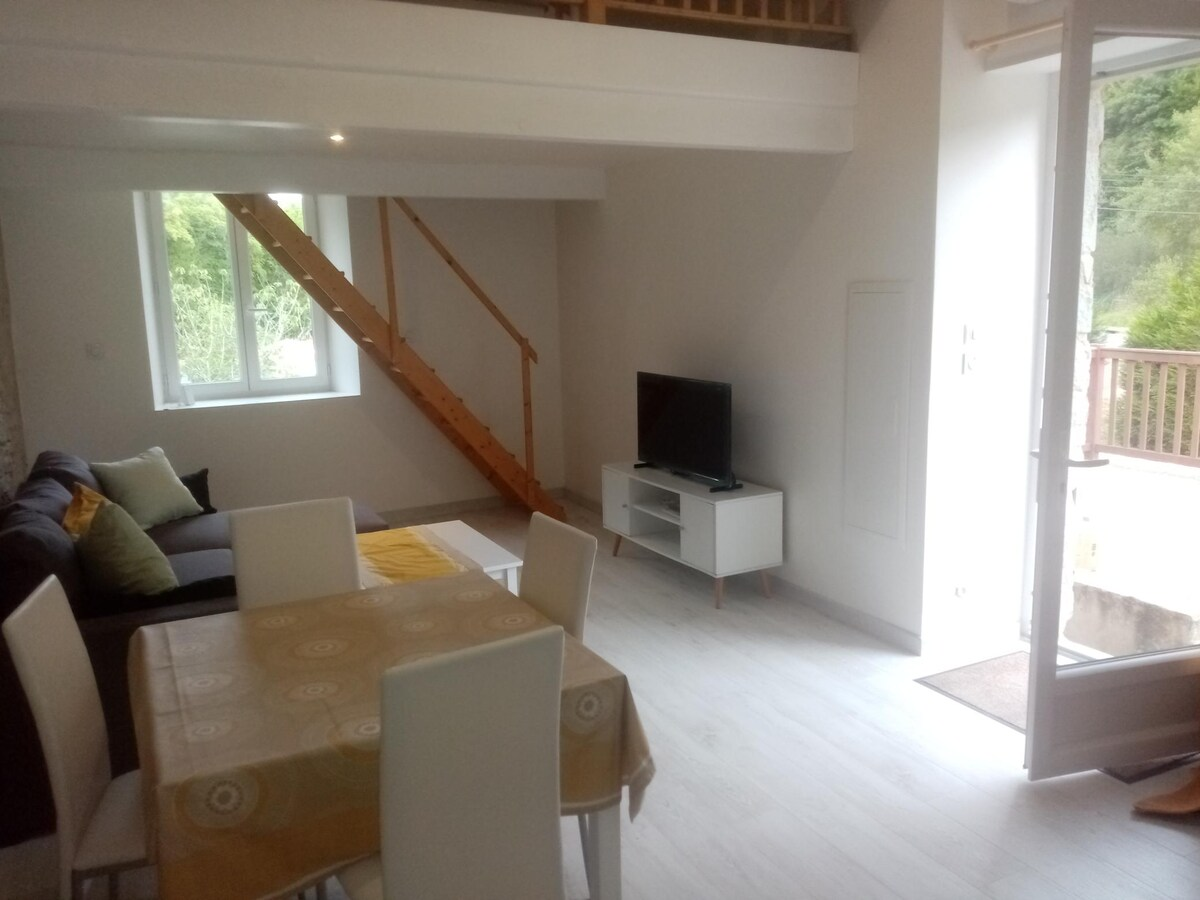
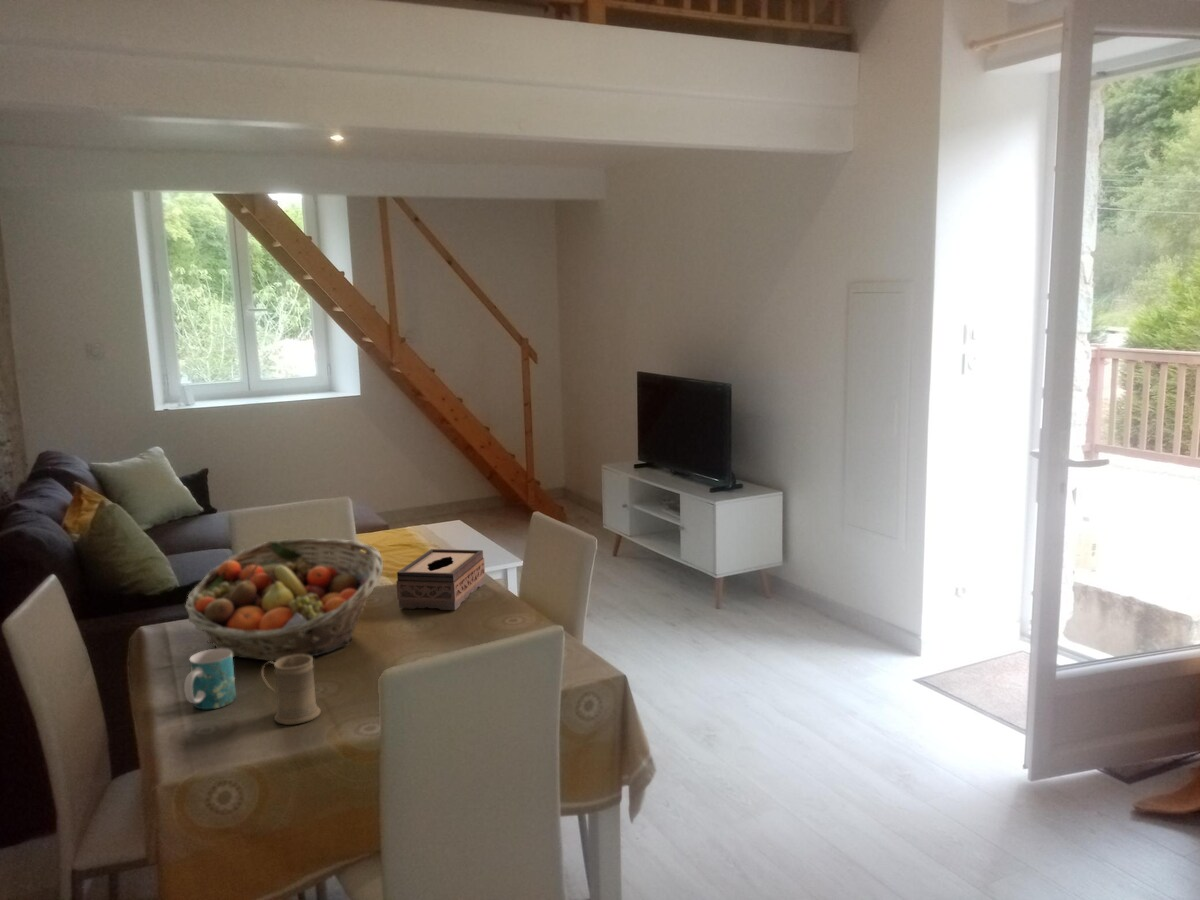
+ tissue box (442, 578)
+ mug (207, 681)
+ fruit basket (287, 597)
+ mug (289, 687)
